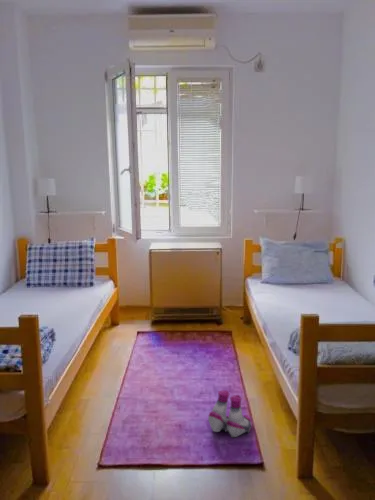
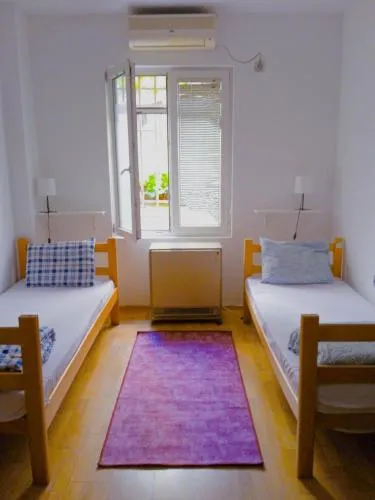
- boots (230, 411)
